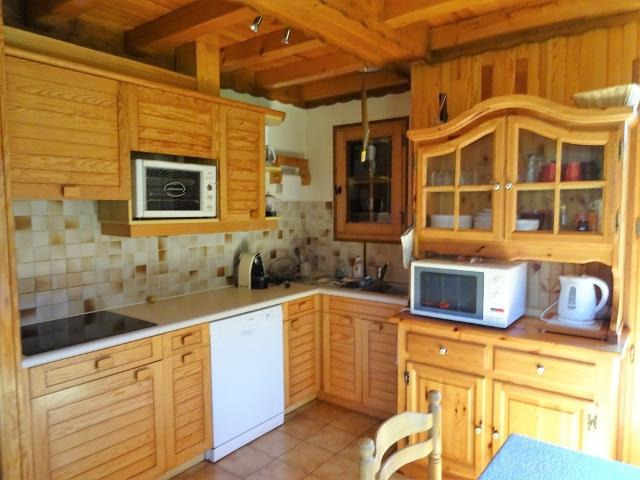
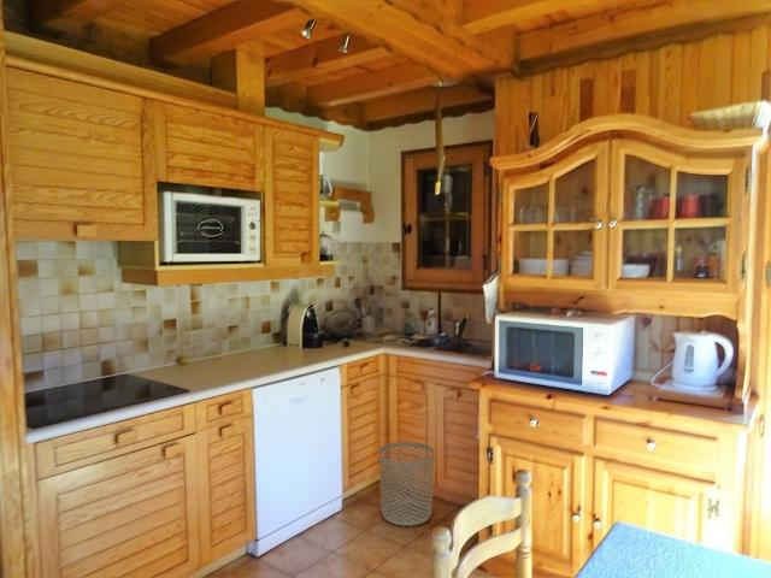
+ waste bin (406, 483)
